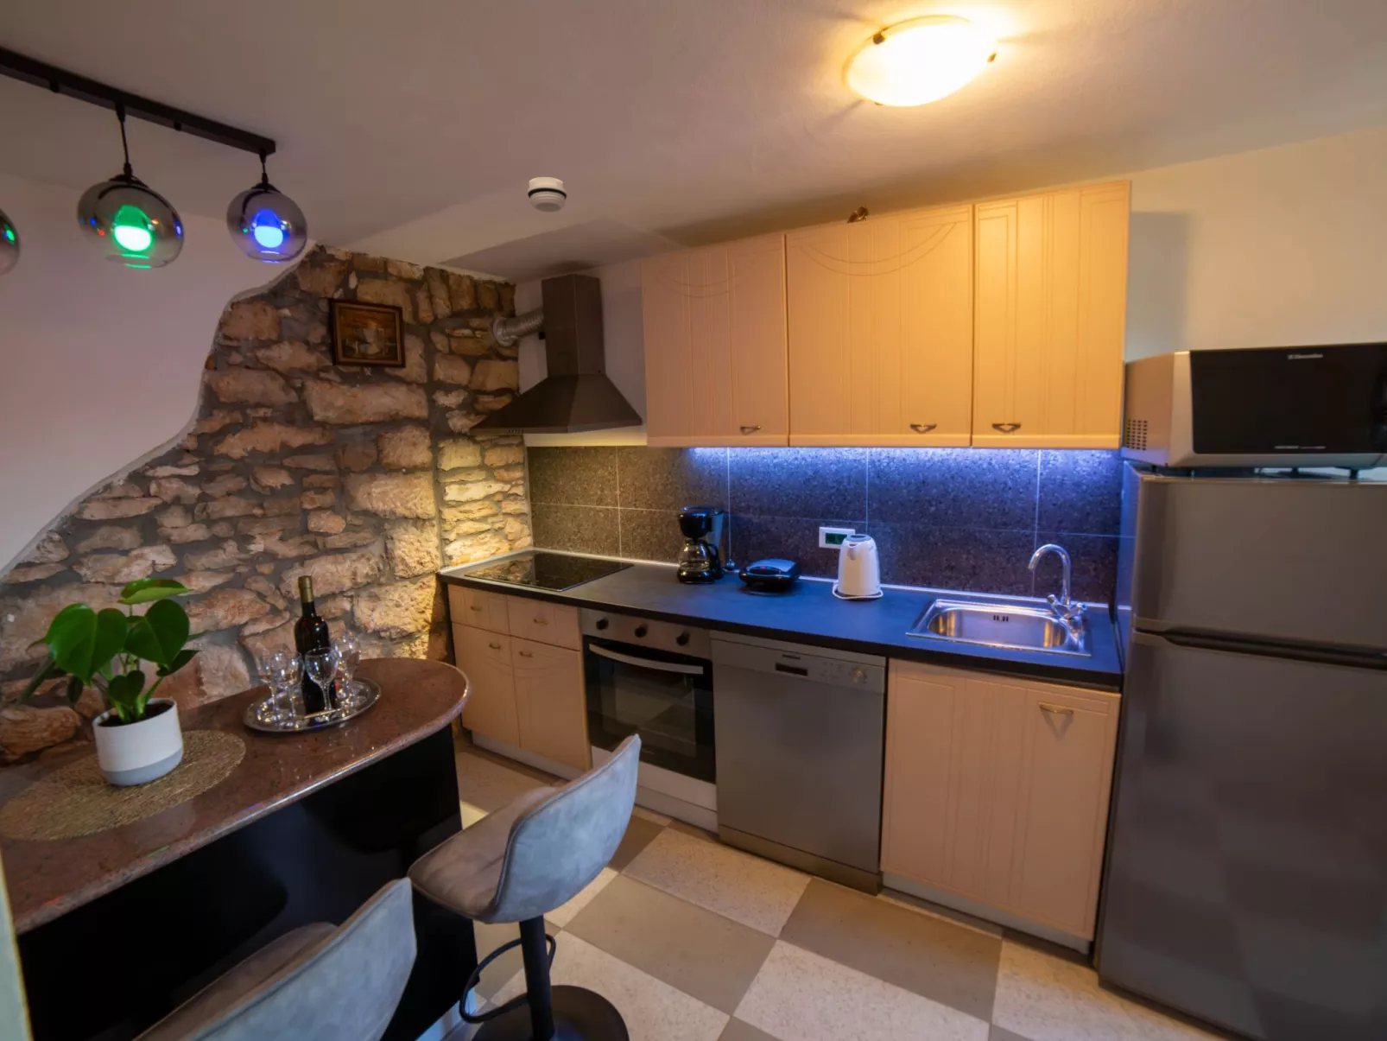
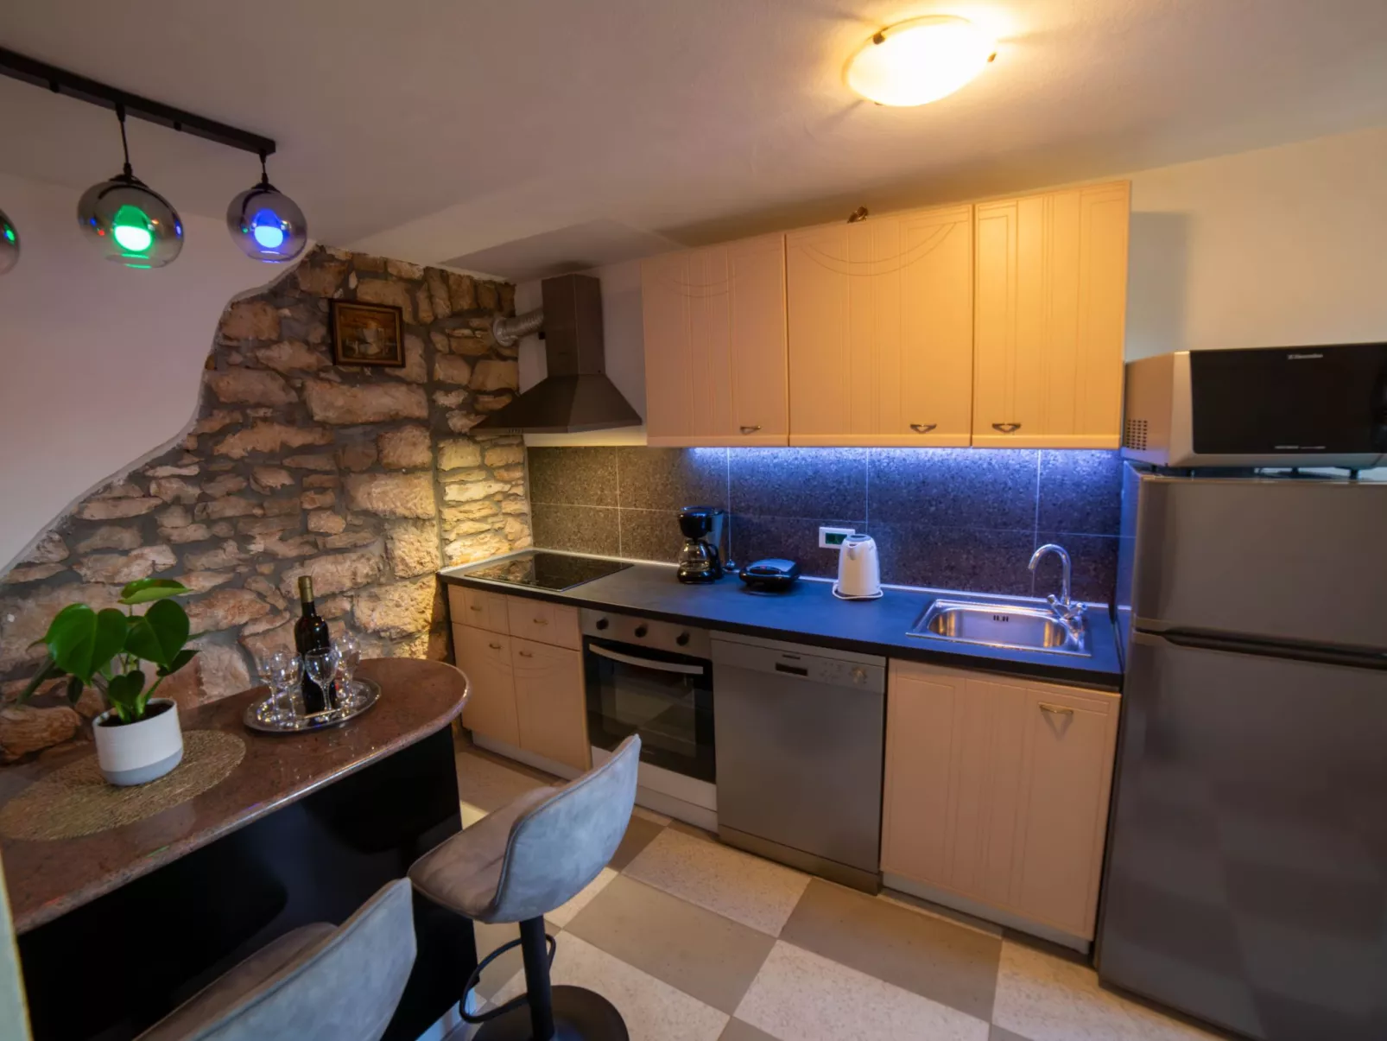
- smoke detector (546, 196)
